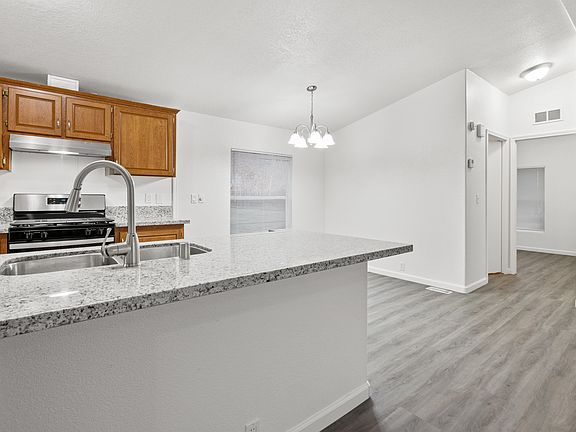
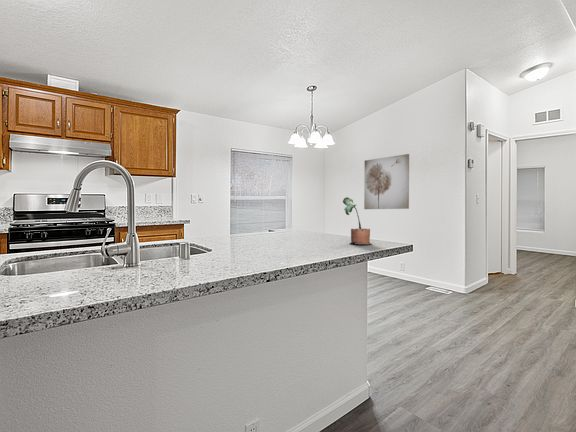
+ potted plant (358, 220)
+ wall art (385, 183)
